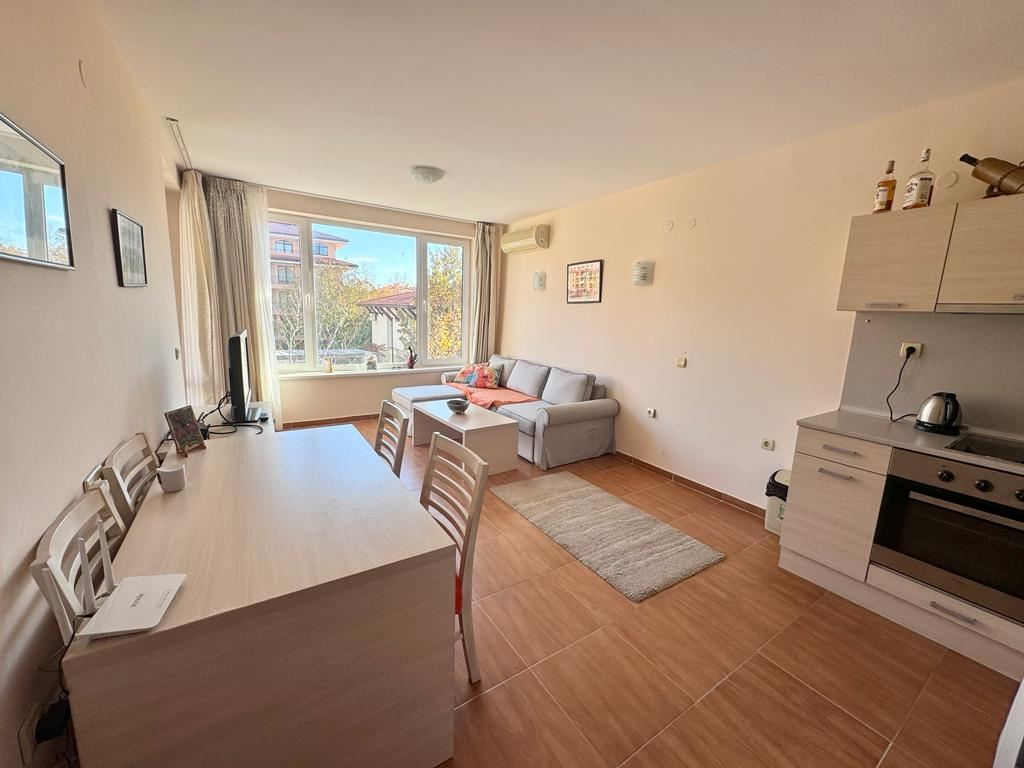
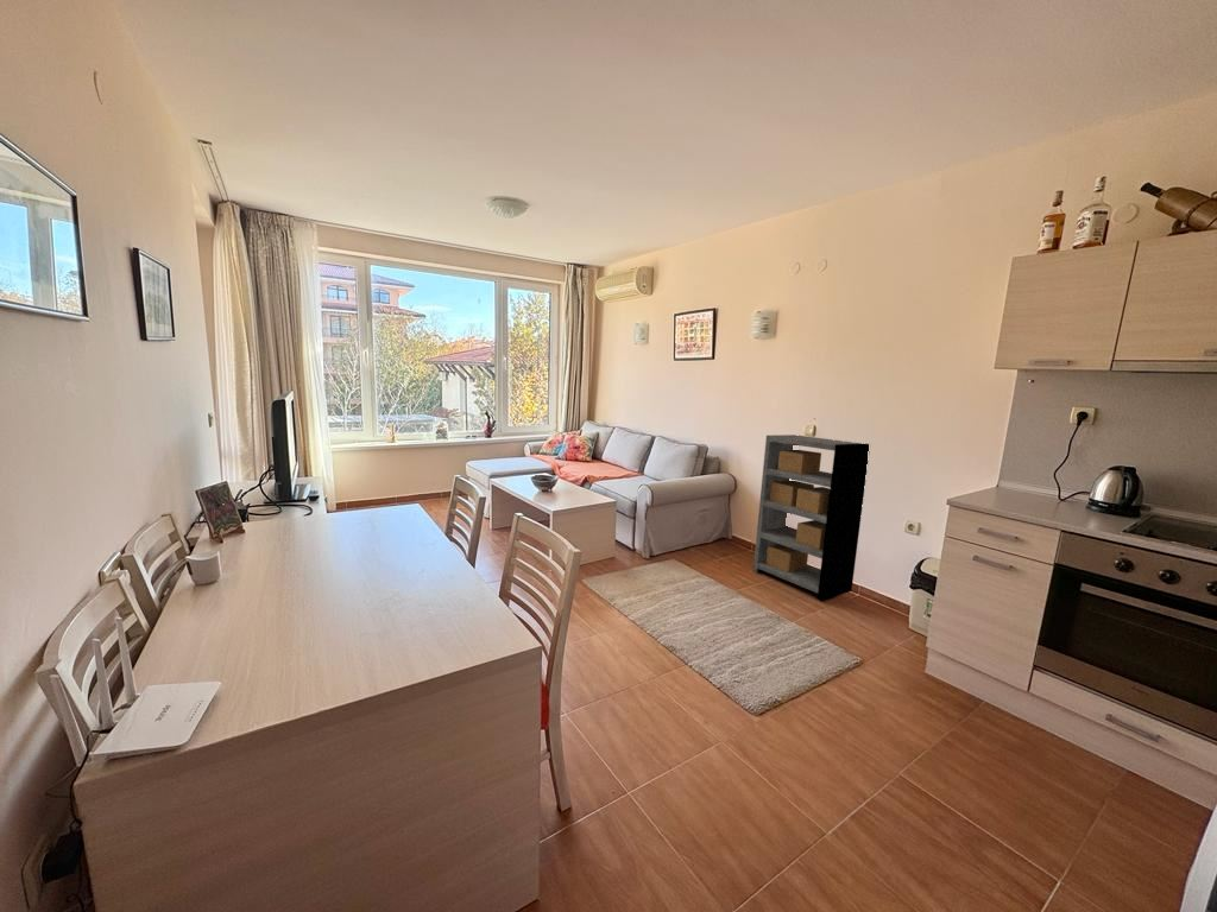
+ shelving unit (807, 511)
